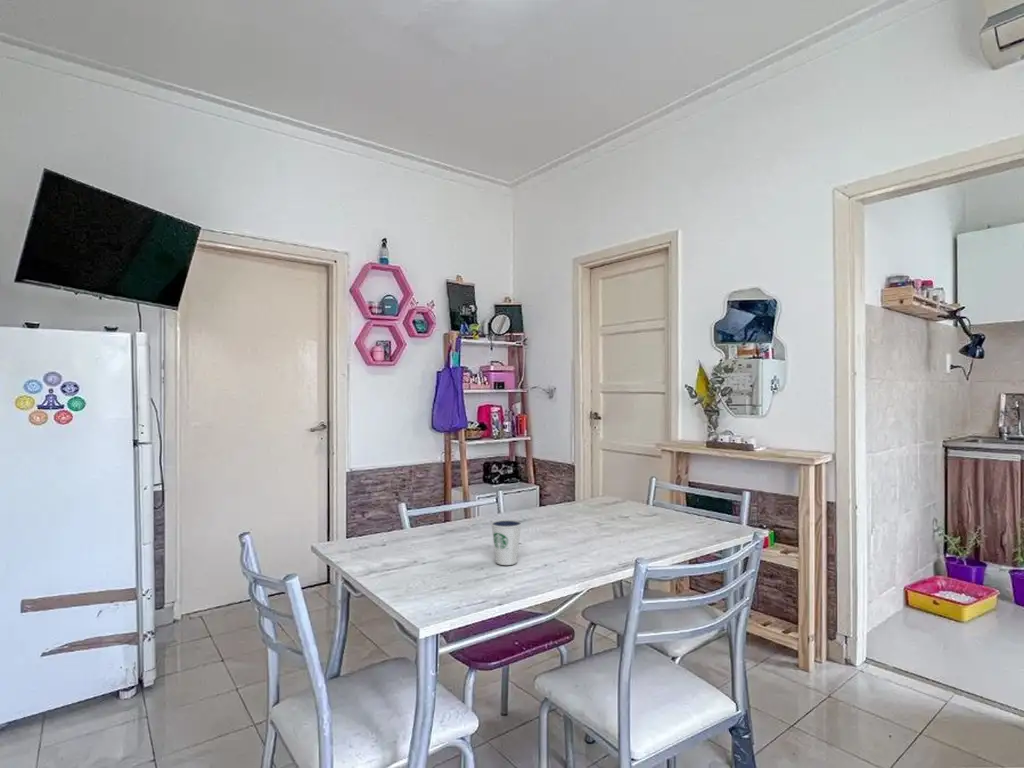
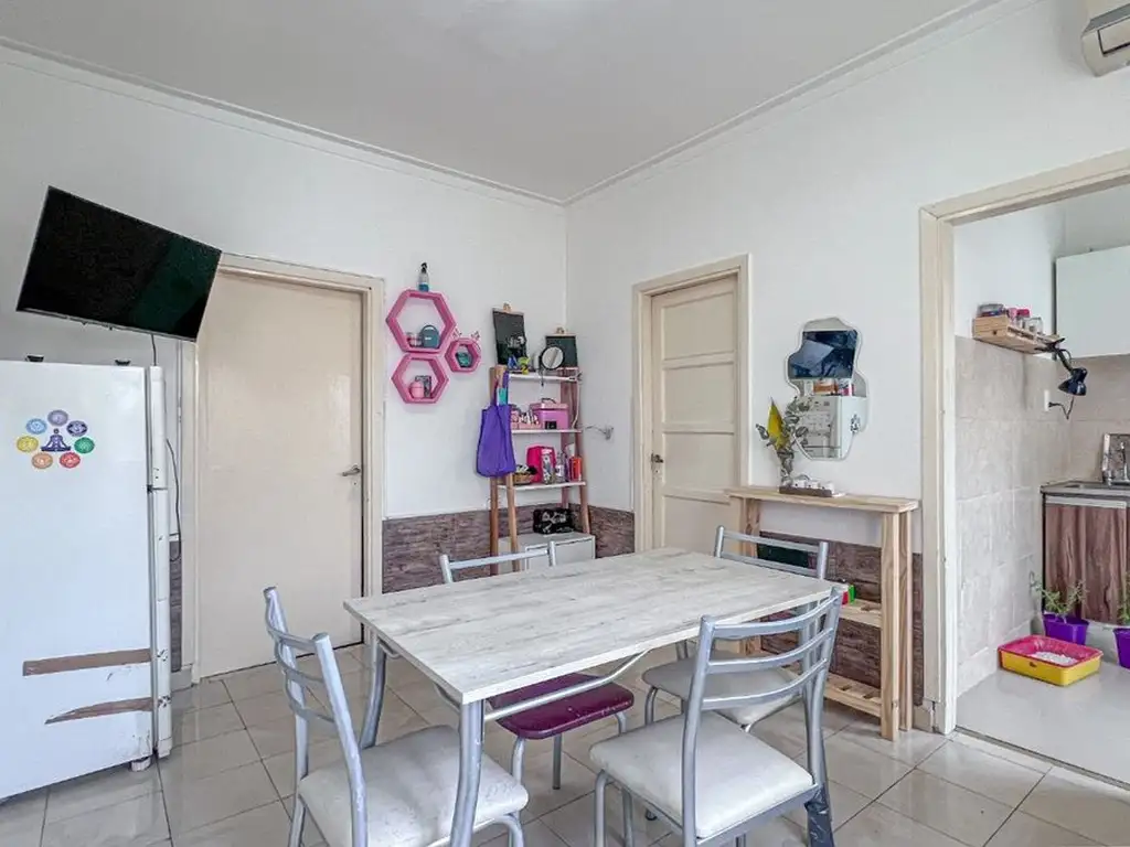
- dixie cup (506, 542)
